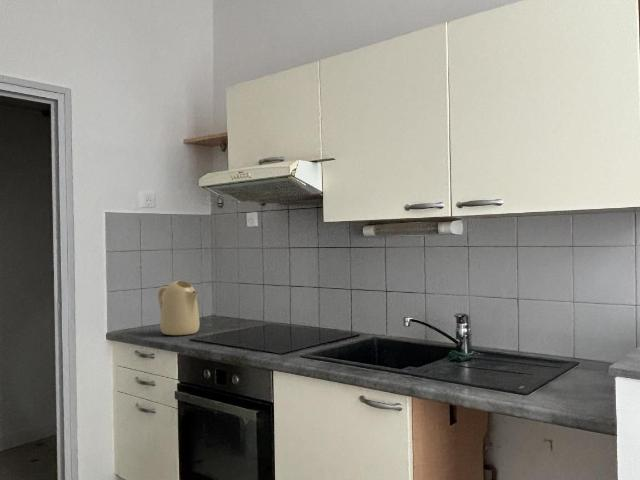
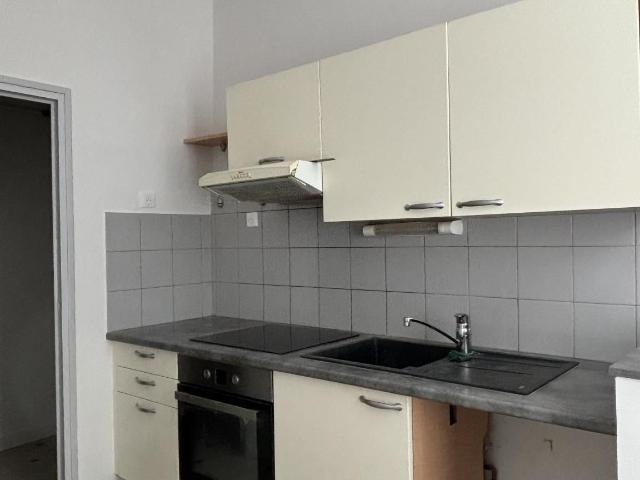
- kettle (177, 306)
